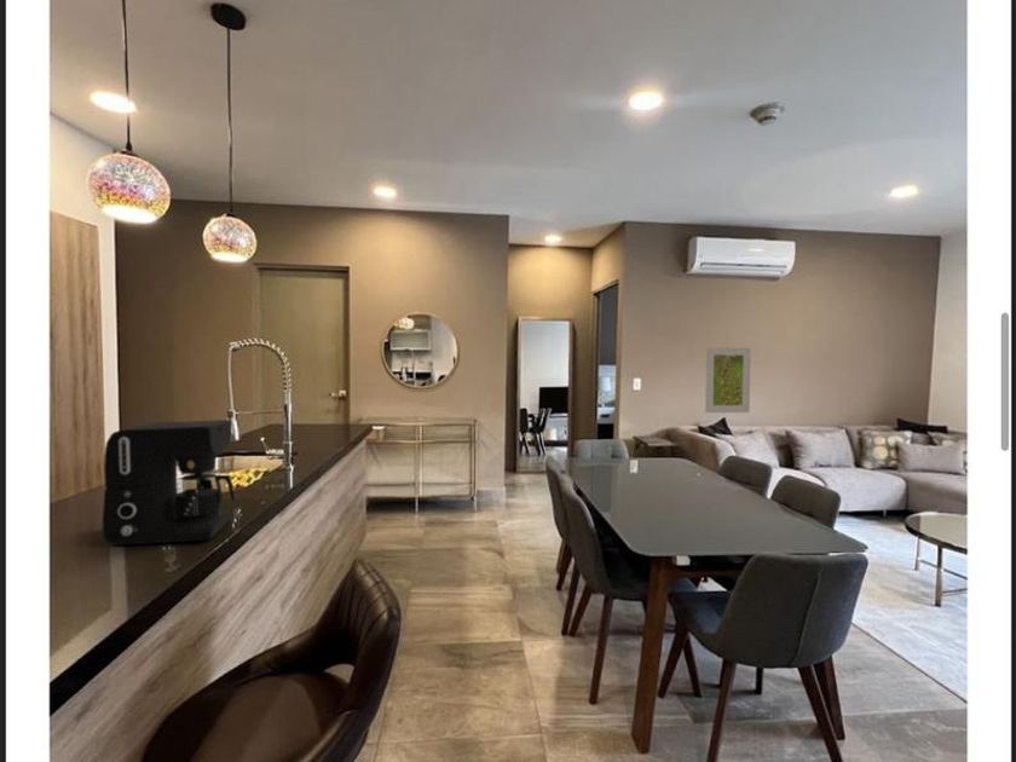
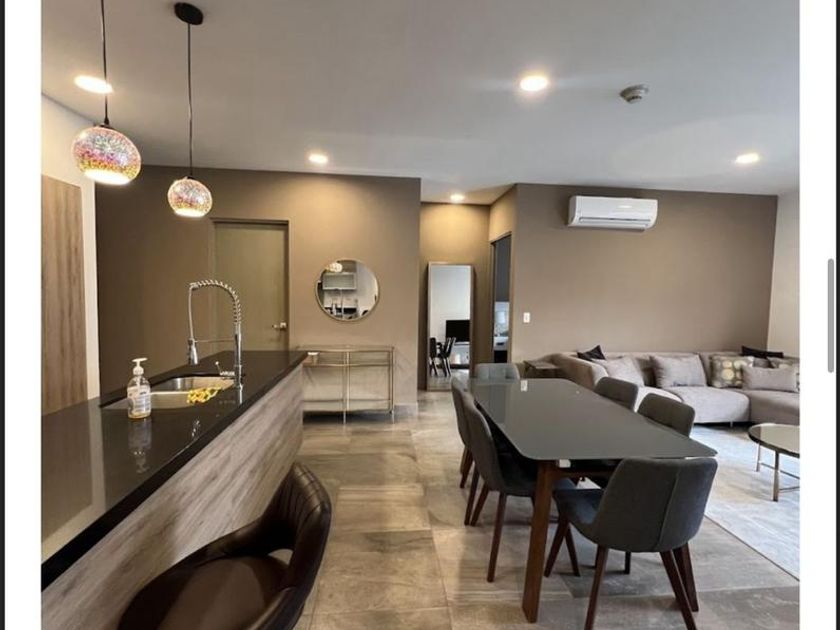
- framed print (727, 380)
- coffee maker (175, 478)
